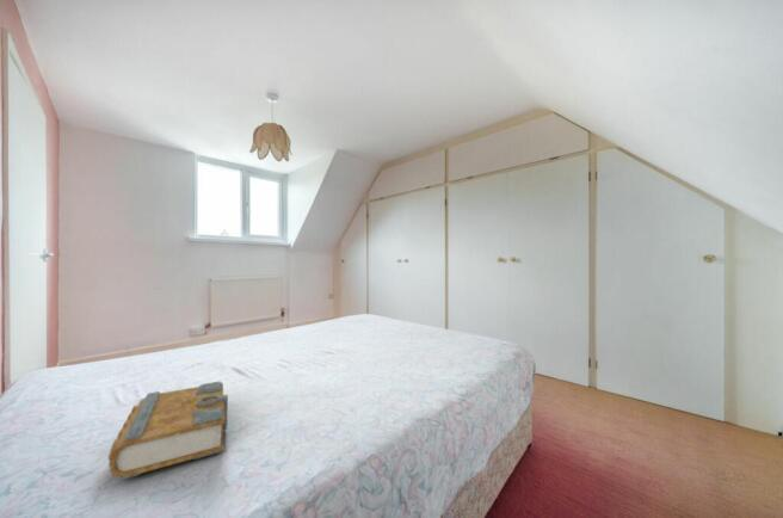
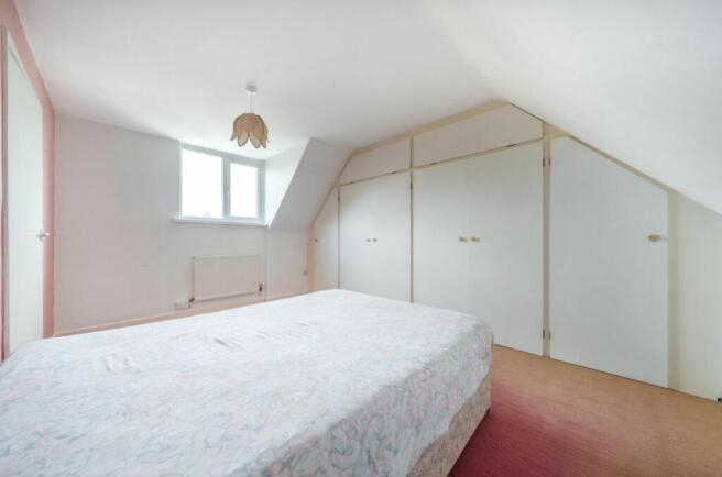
- book (178, 420)
